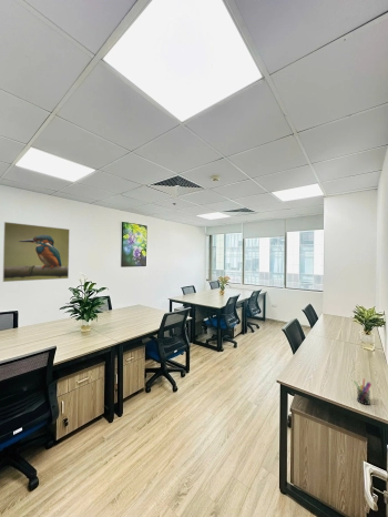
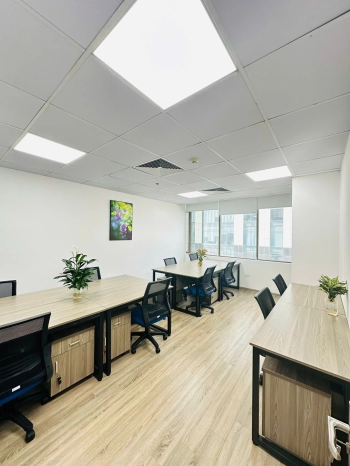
- pen holder (361, 389)
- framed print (39, 252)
